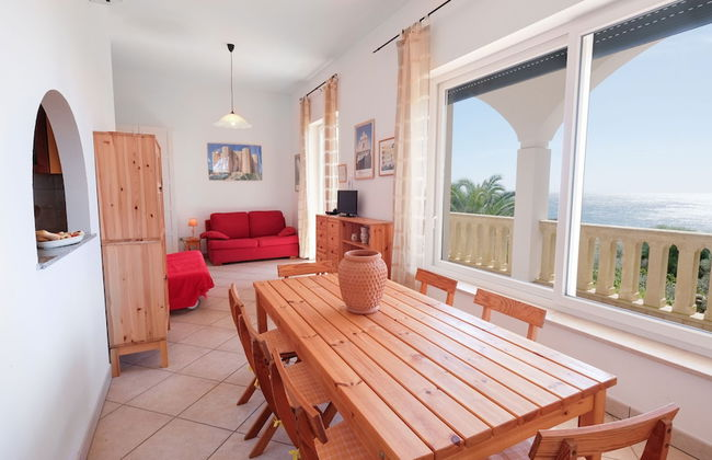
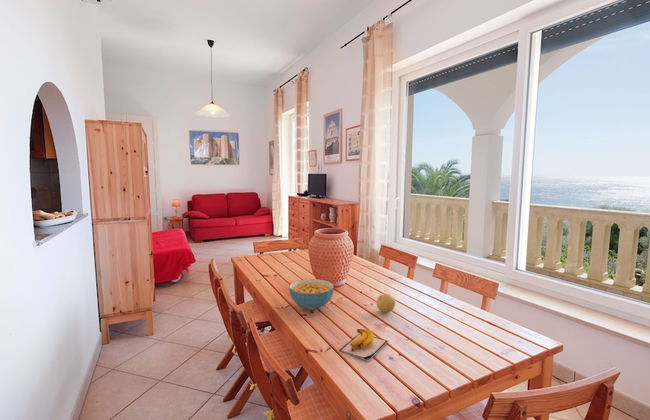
+ banana (364, 340)
+ mandarin orange (385, 302)
+ cereal bowl (311, 296)
